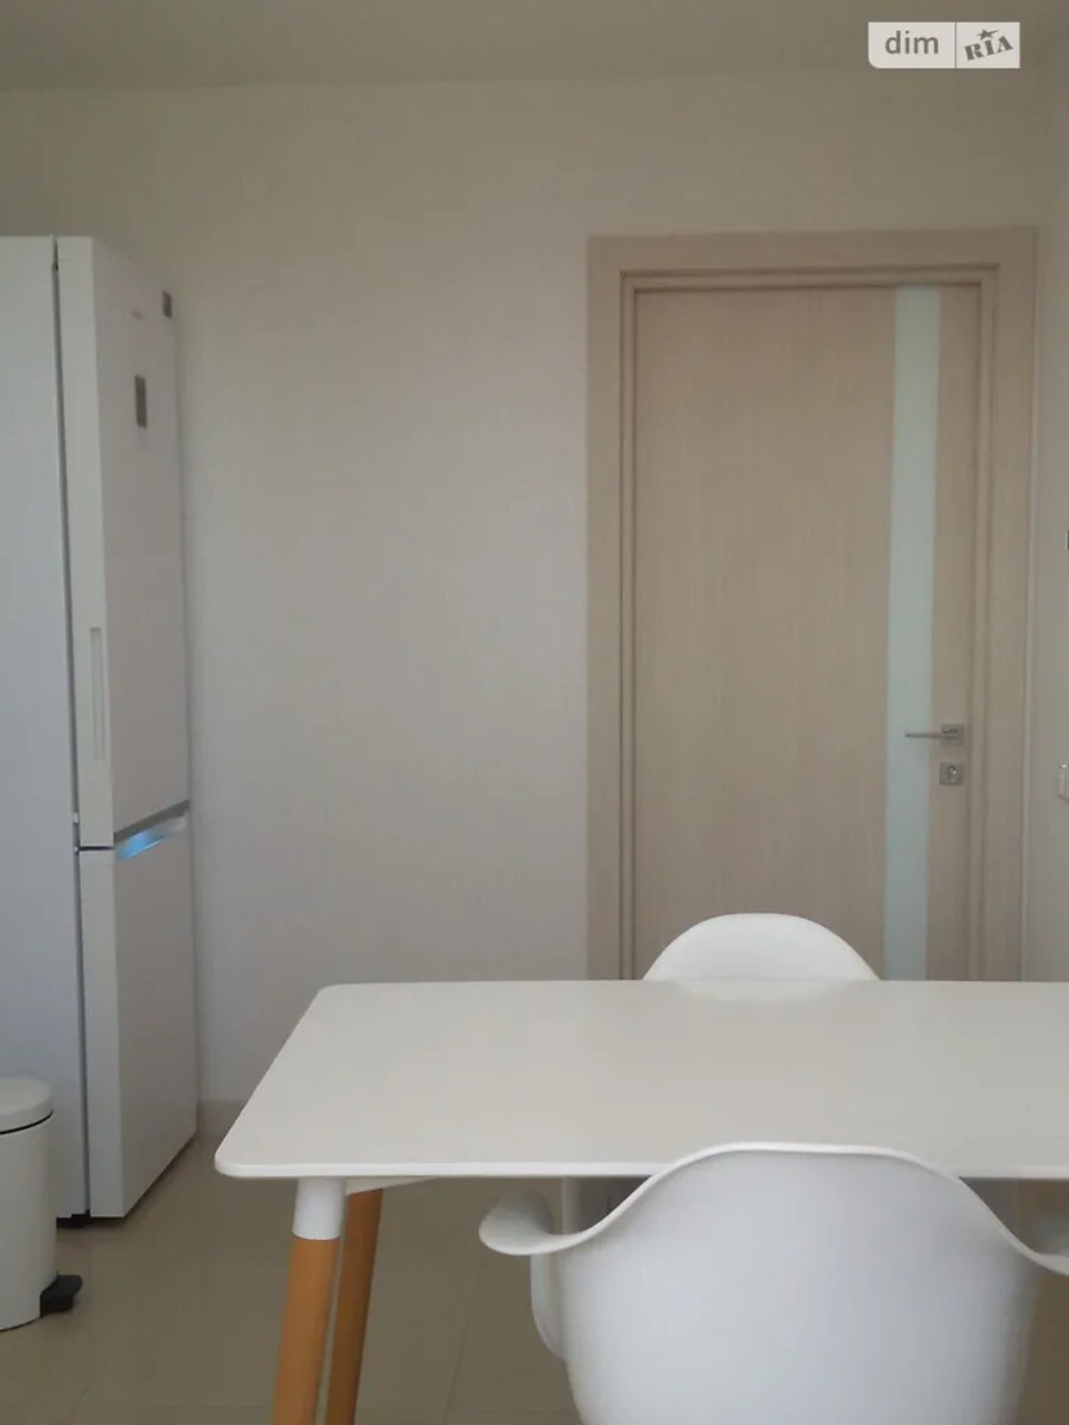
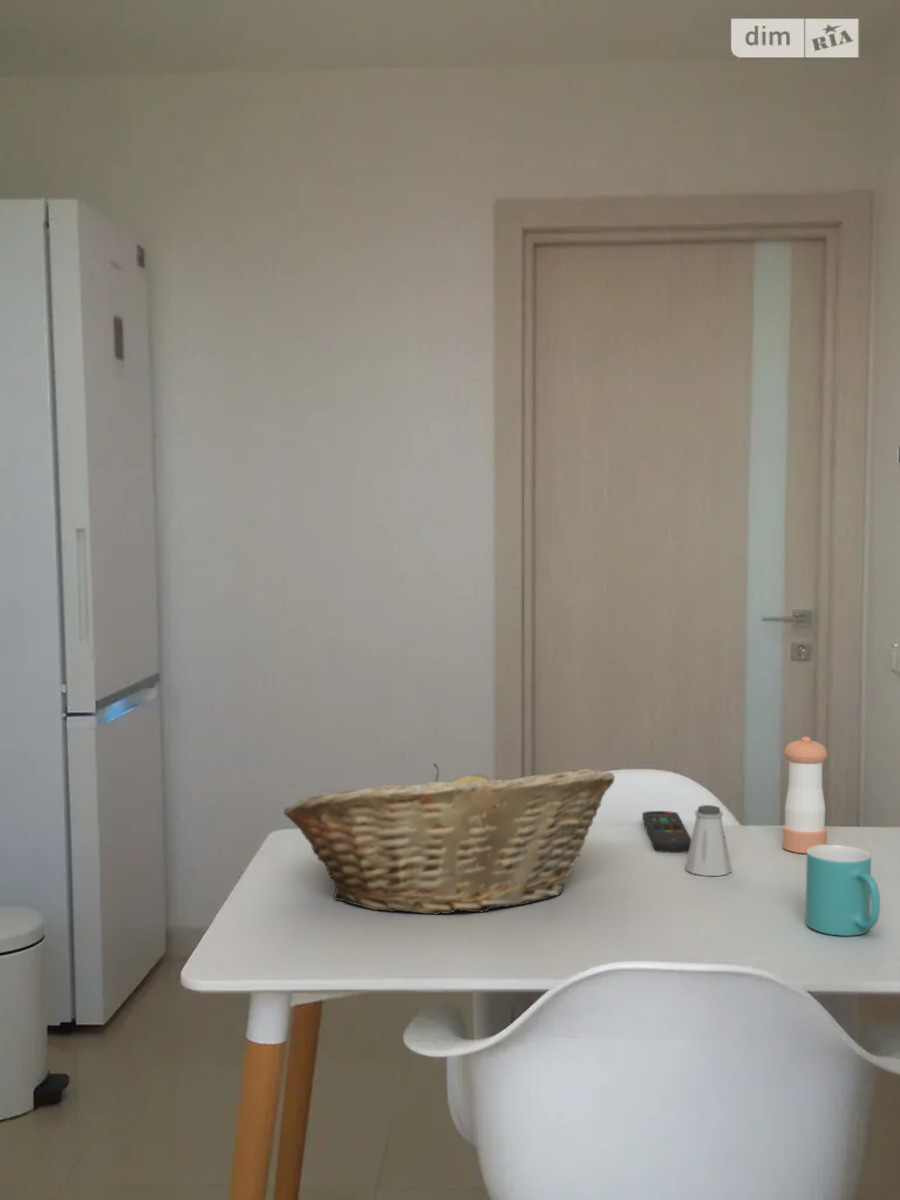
+ saltshaker (708, 838)
+ pepper shaker (805, 792)
+ remote control (666, 830)
+ fruit basket (451, 822)
+ mug (847, 893)
